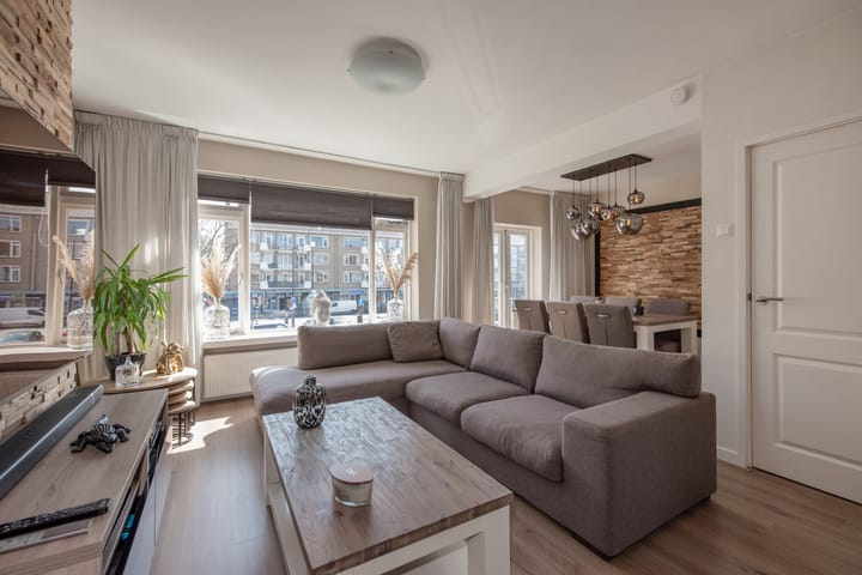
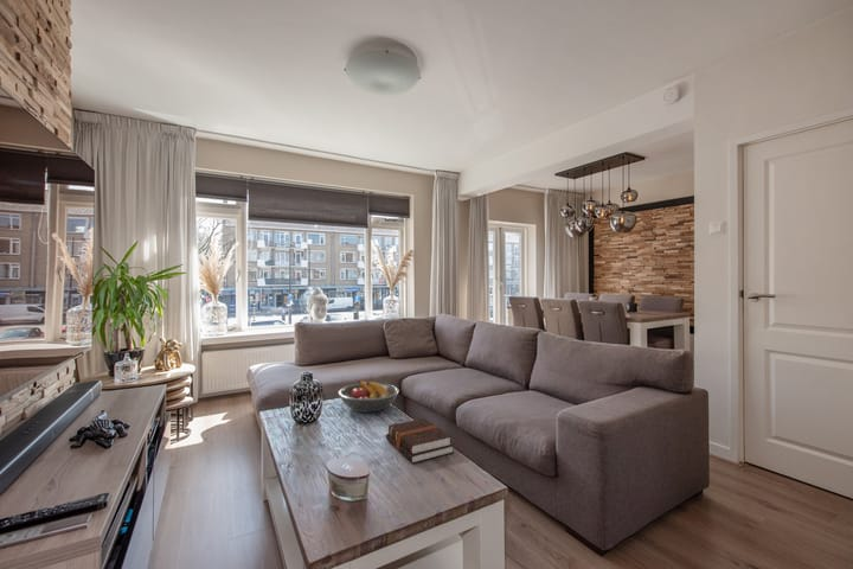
+ fruit bowl (368, 396)
+ hardback book (418, 437)
